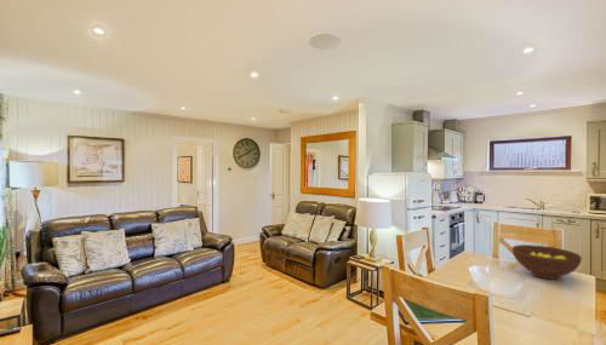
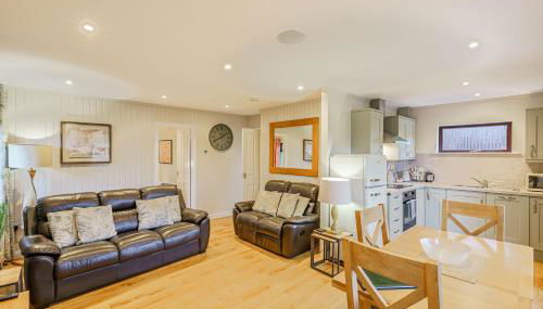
- fruit bowl (544, 263)
